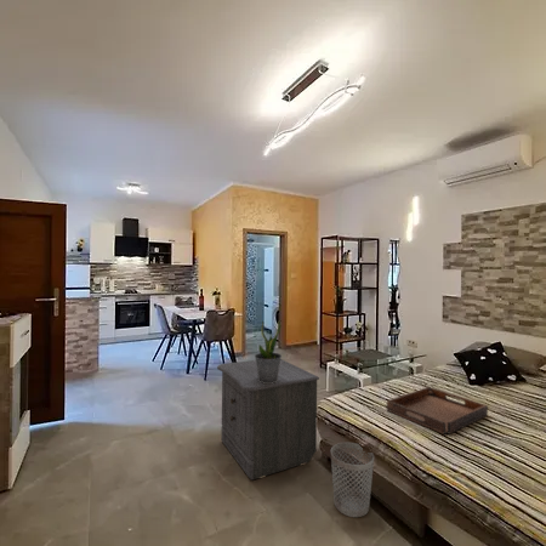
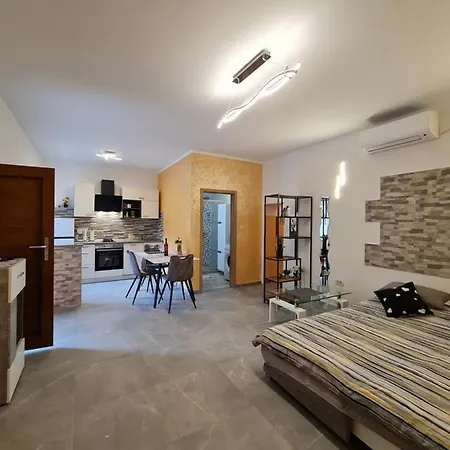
- nightstand (263, 410)
- serving tray (436, 408)
- potted plant (268, 349)
- wastebasket (351, 478)
